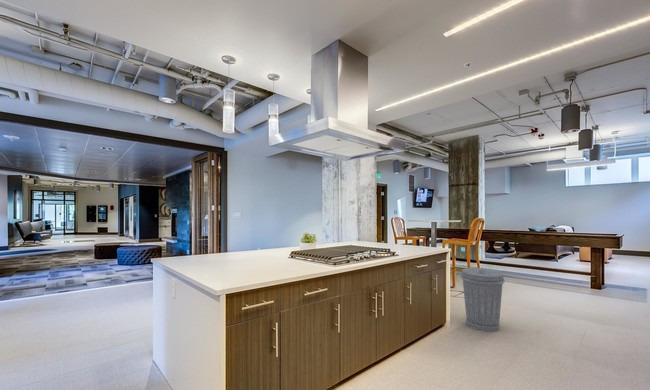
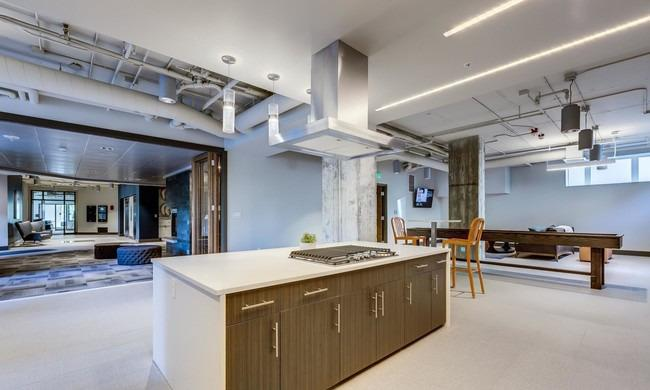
- trash can (482, 297)
